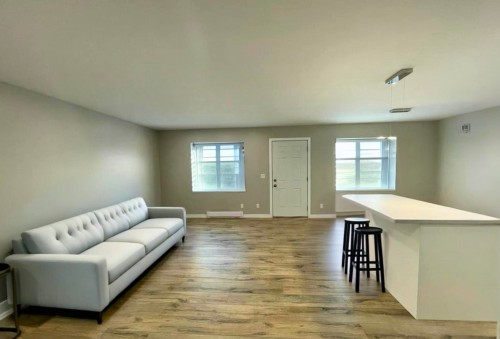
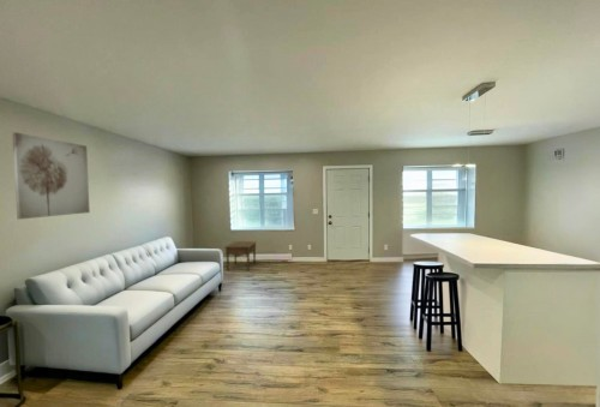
+ wall art (55, 178)
+ side table (240, 255)
